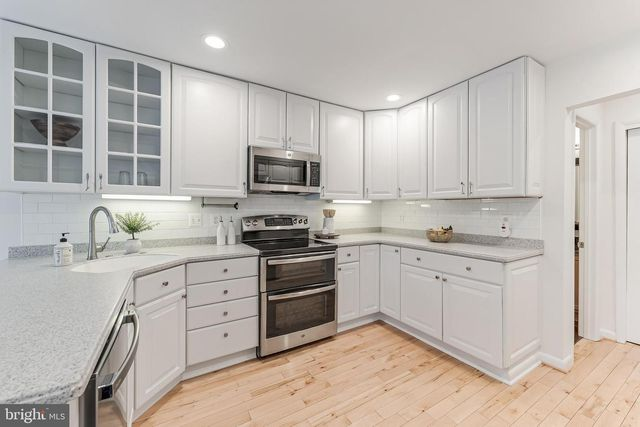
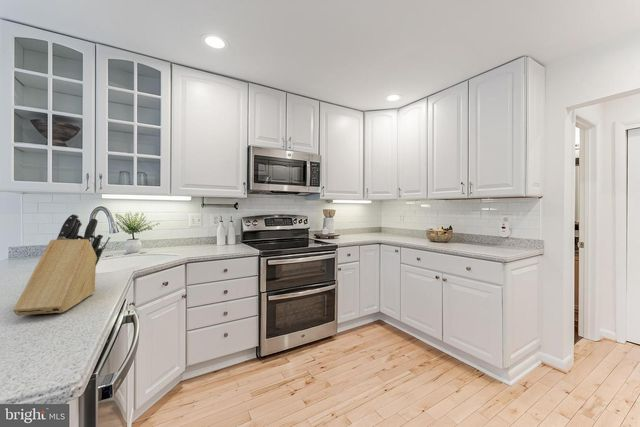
+ knife block (67, 257)
